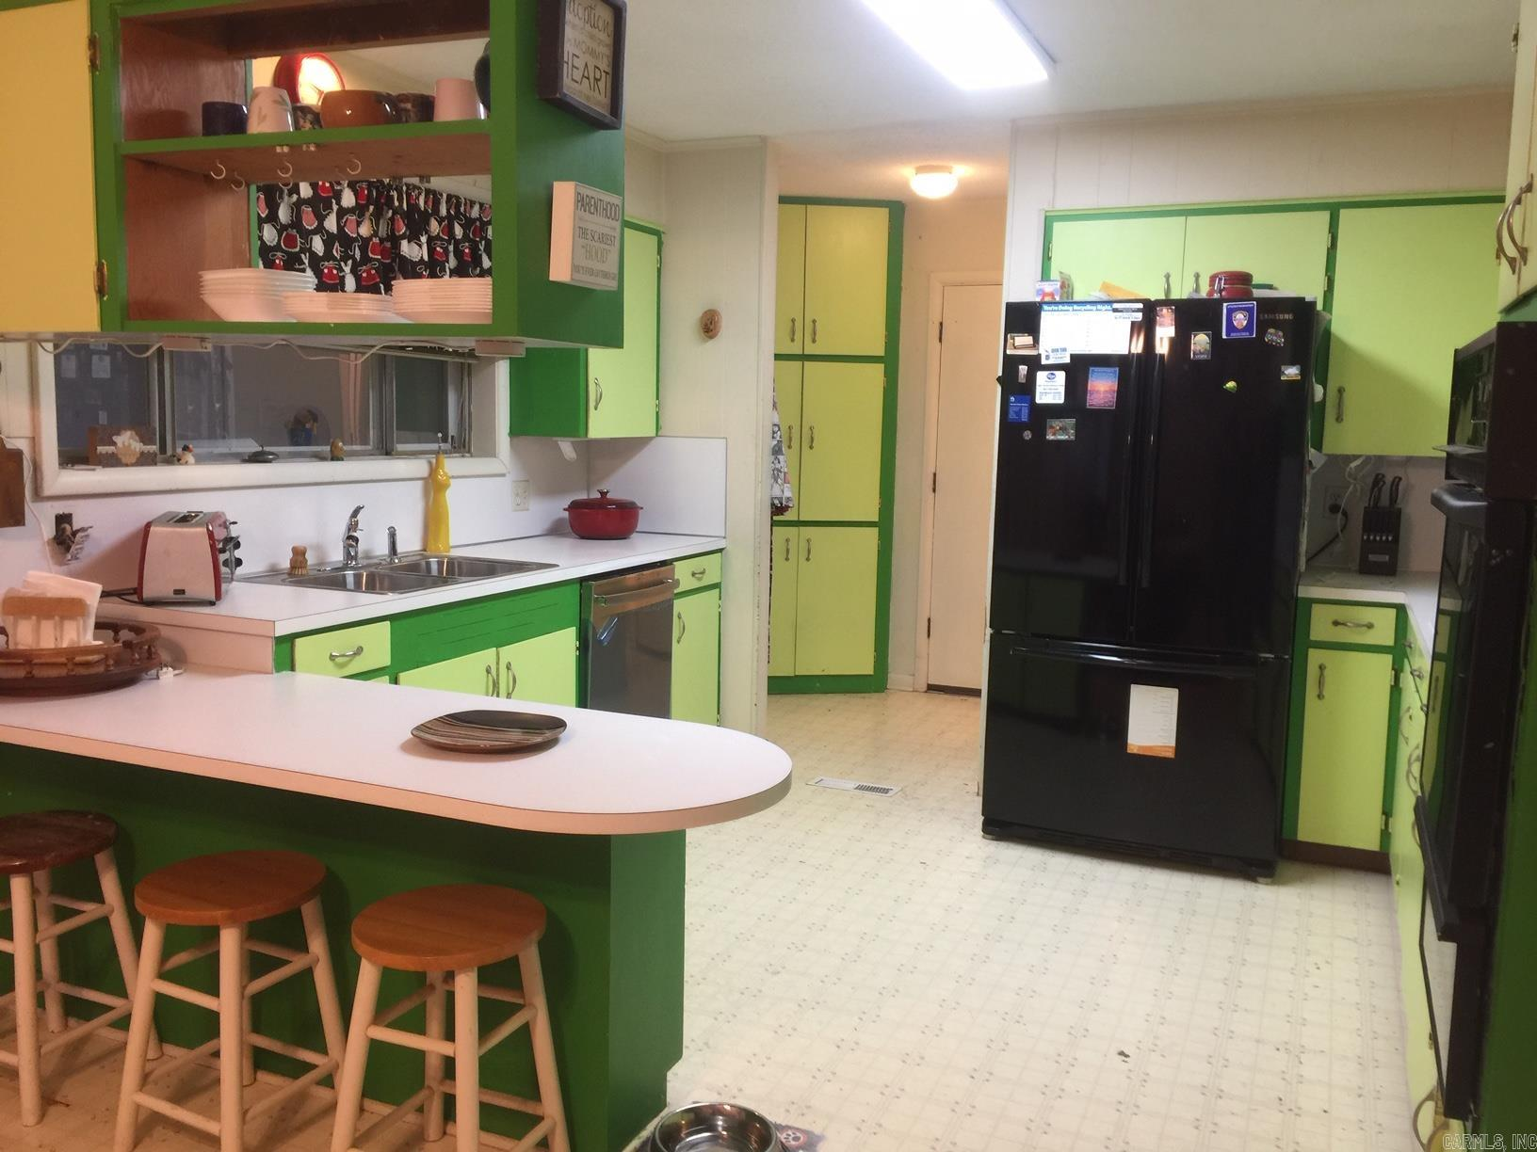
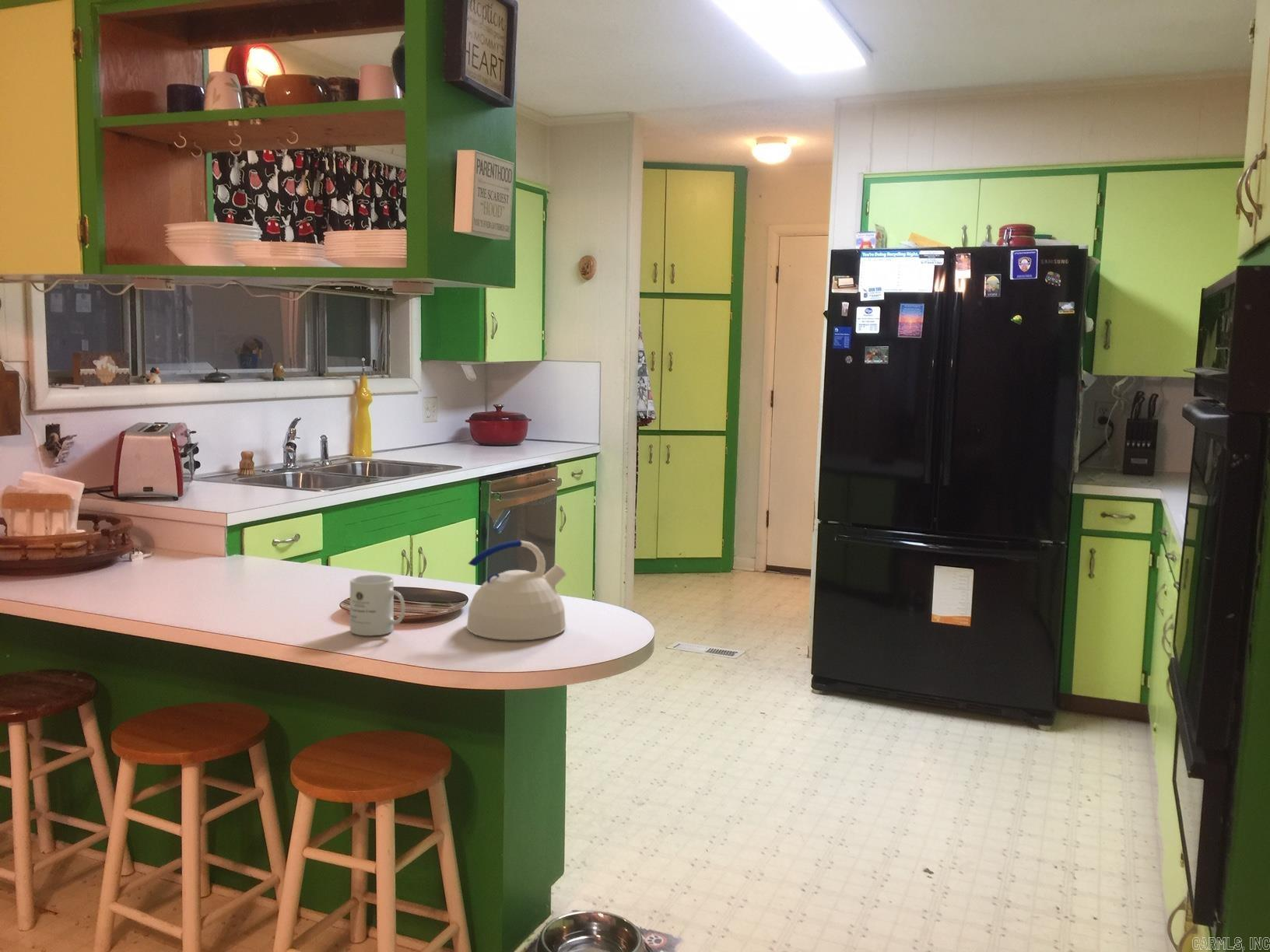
+ mug (379, 606)
+ kettle (517, 583)
